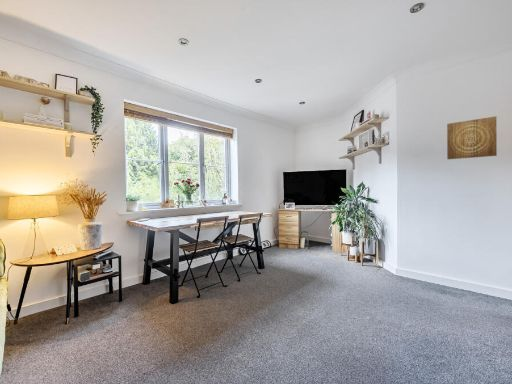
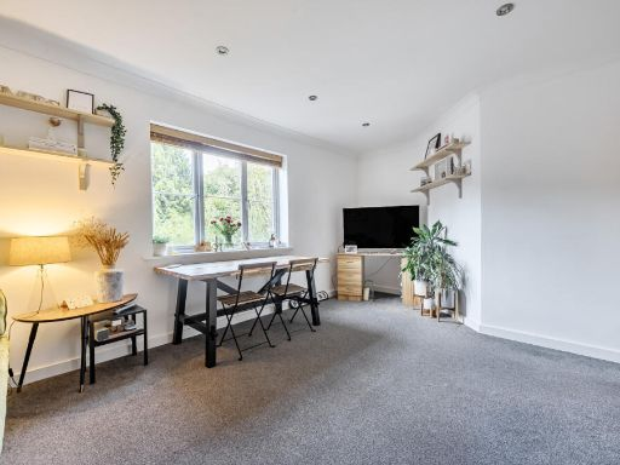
- wall art (470, 139)
